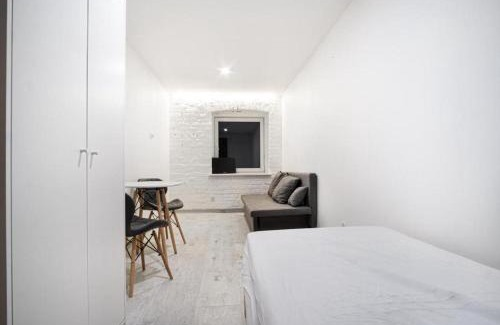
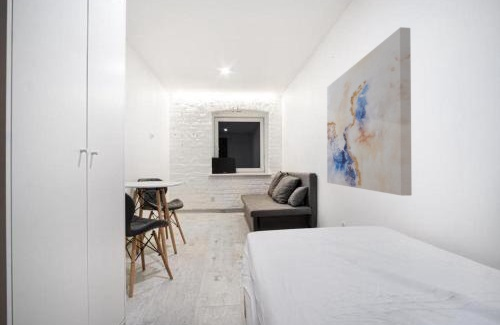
+ wall art (357, 126)
